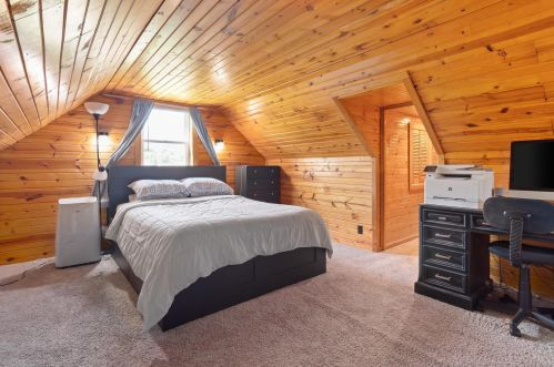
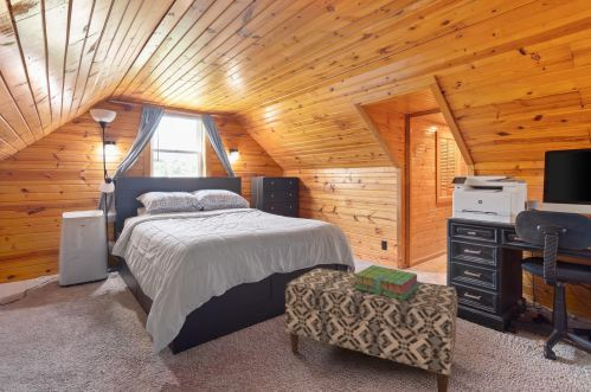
+ stack of books (385, 282)
+ bench (368, 321)
